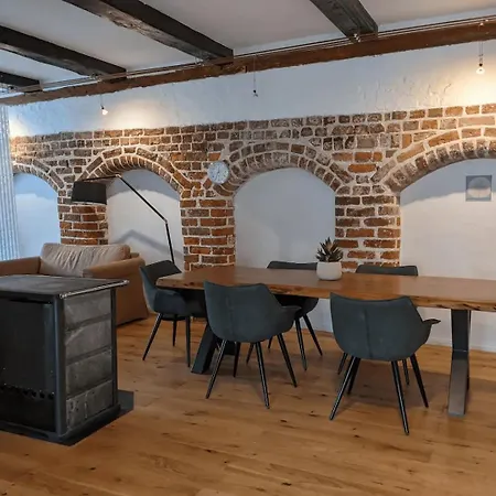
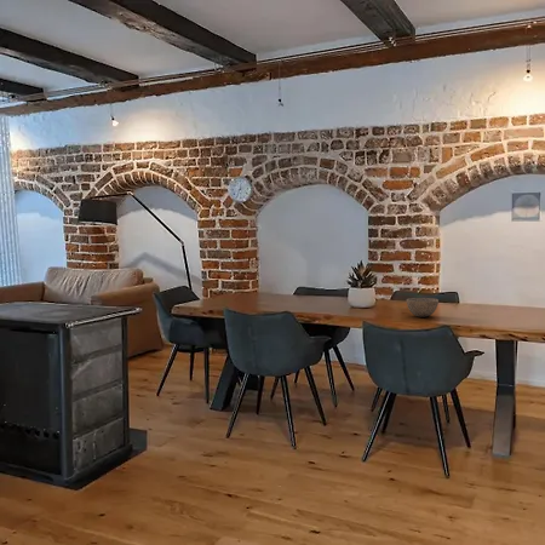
+ bowl (421, 308)
